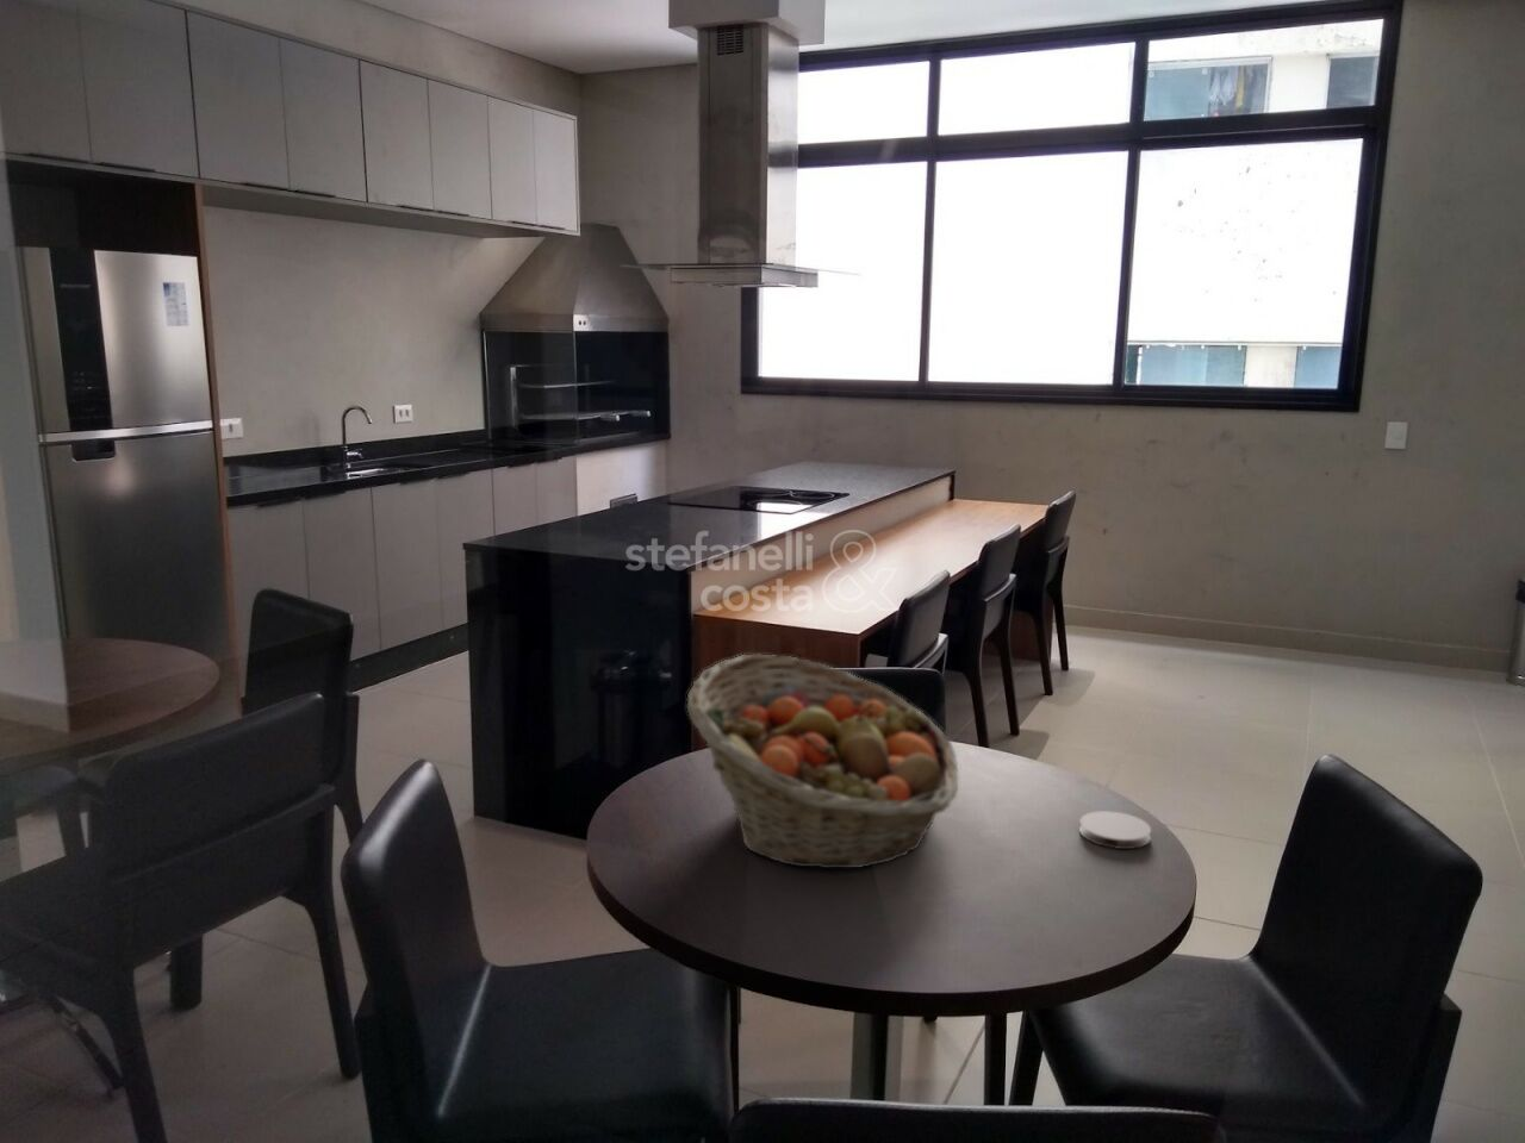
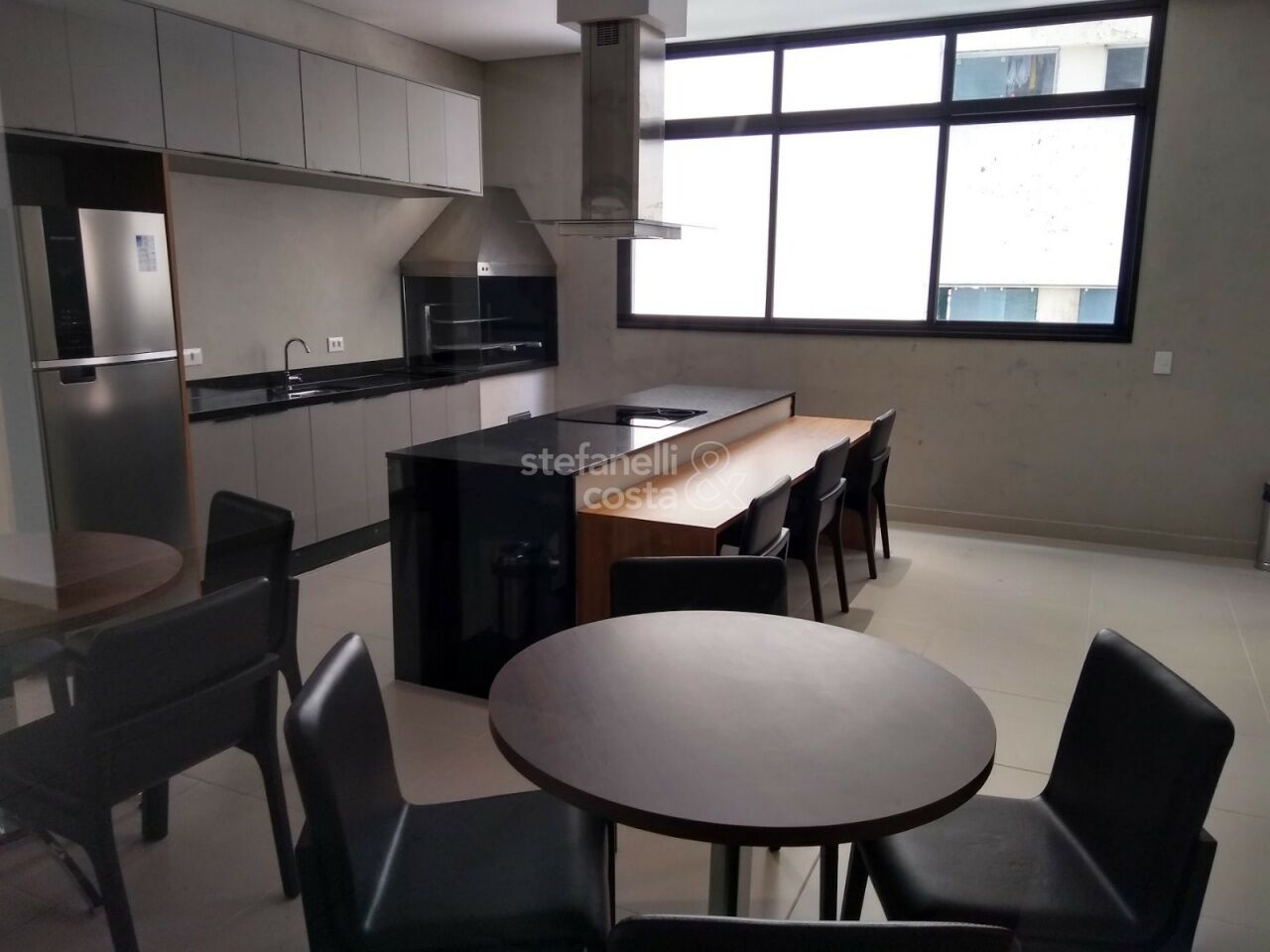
- fruit basket (825, 750)
- coaster (1114, 828)
